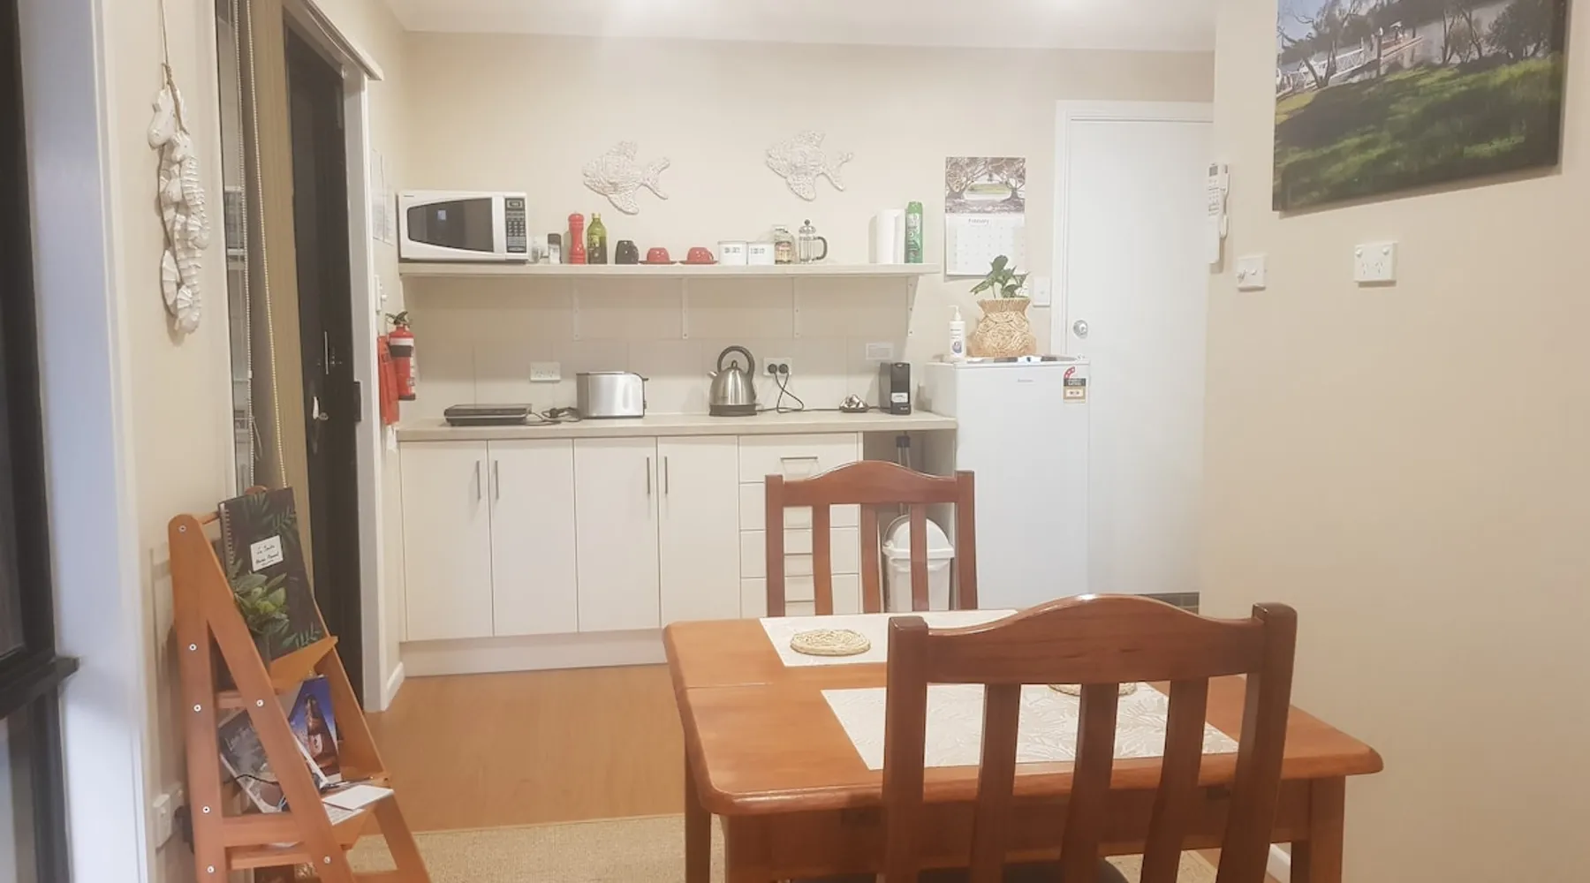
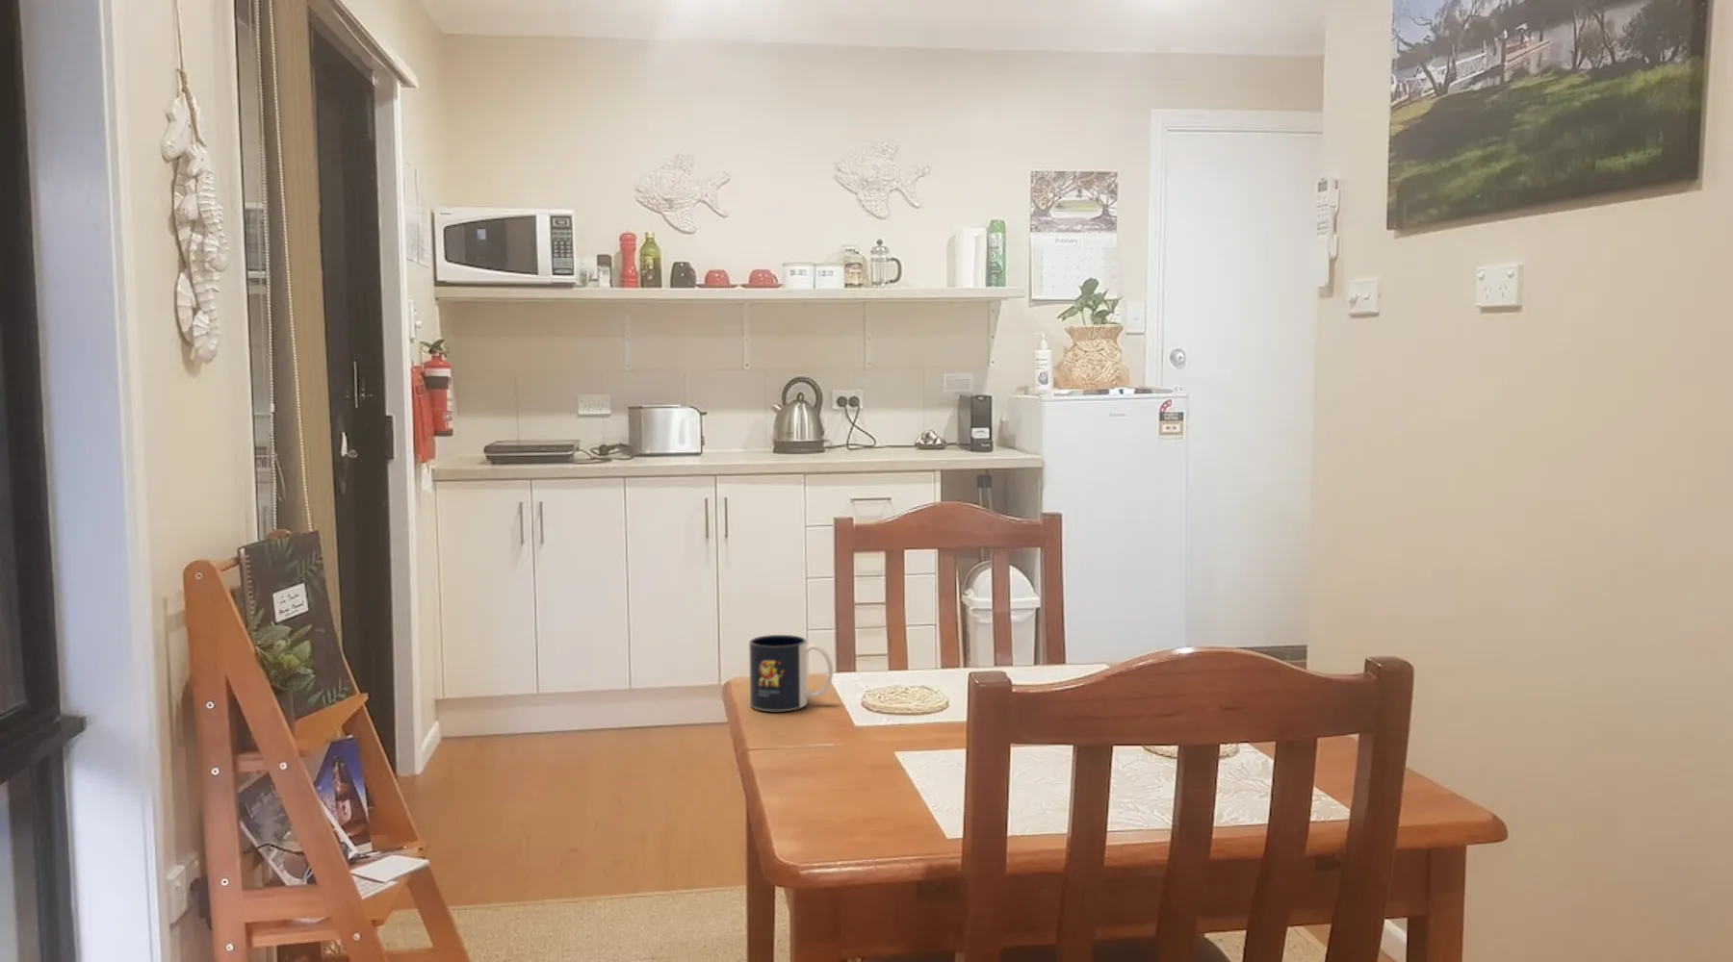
+ mug (792, 672)
